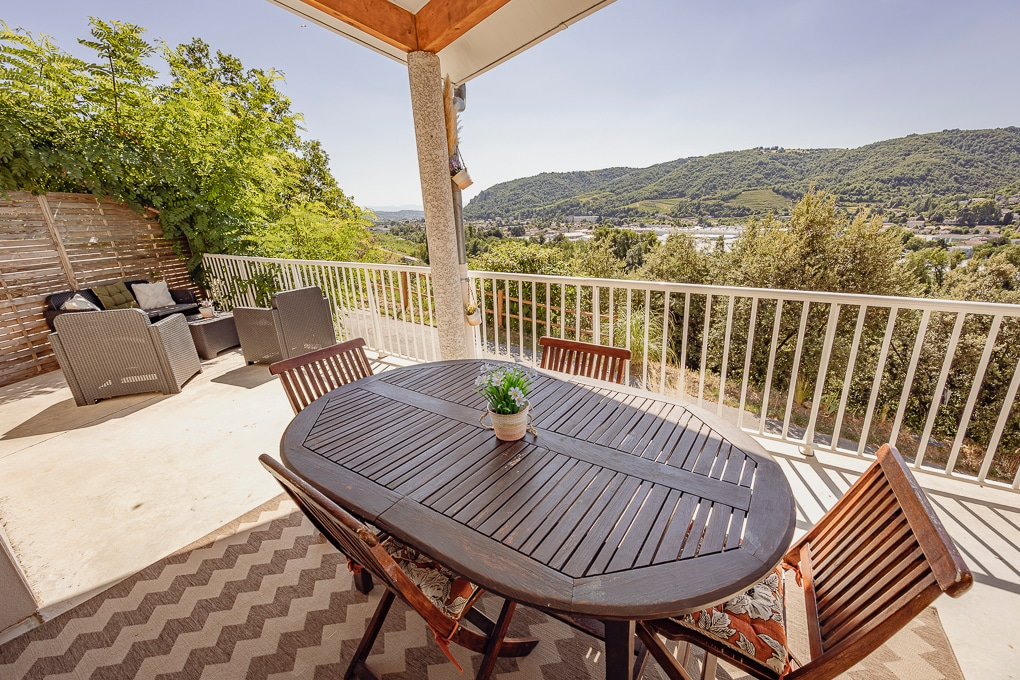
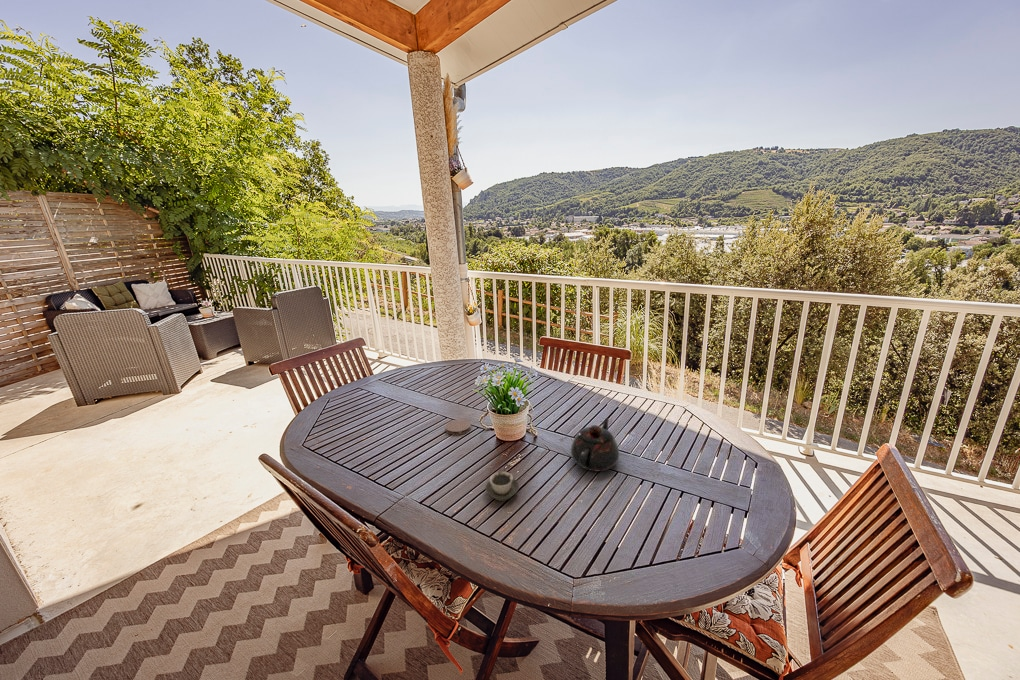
+ cup (502, 486)
+ coaster (458, 426)
+ teapot (595, 443)
